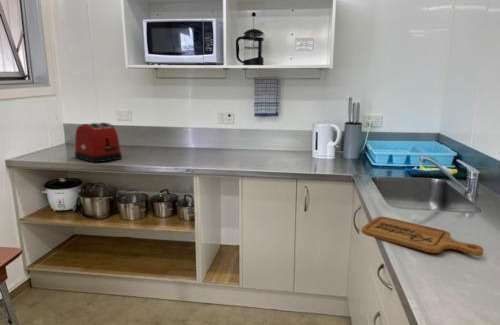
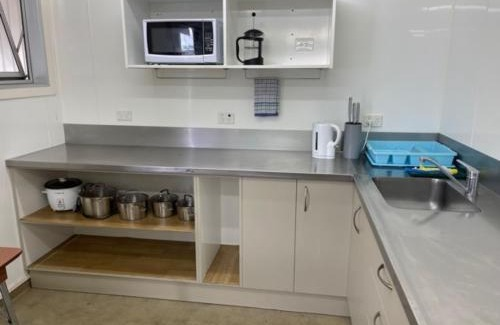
- toaster (96, 140)
- cutting board (420, 236)
